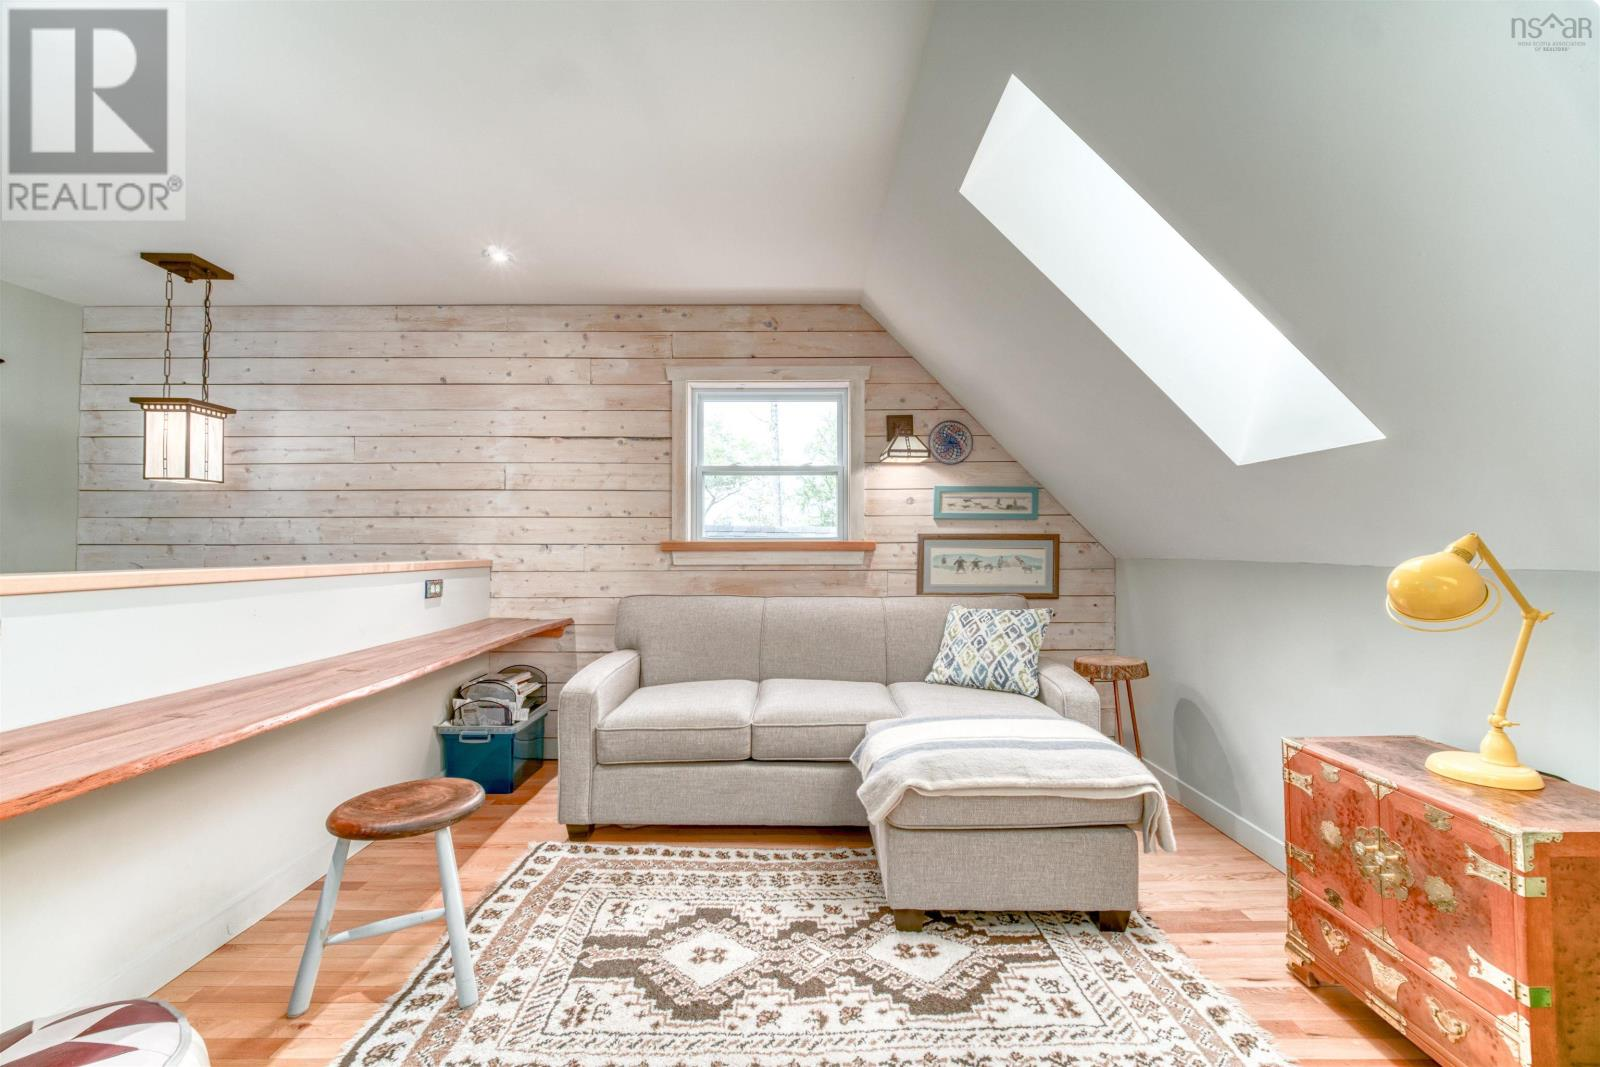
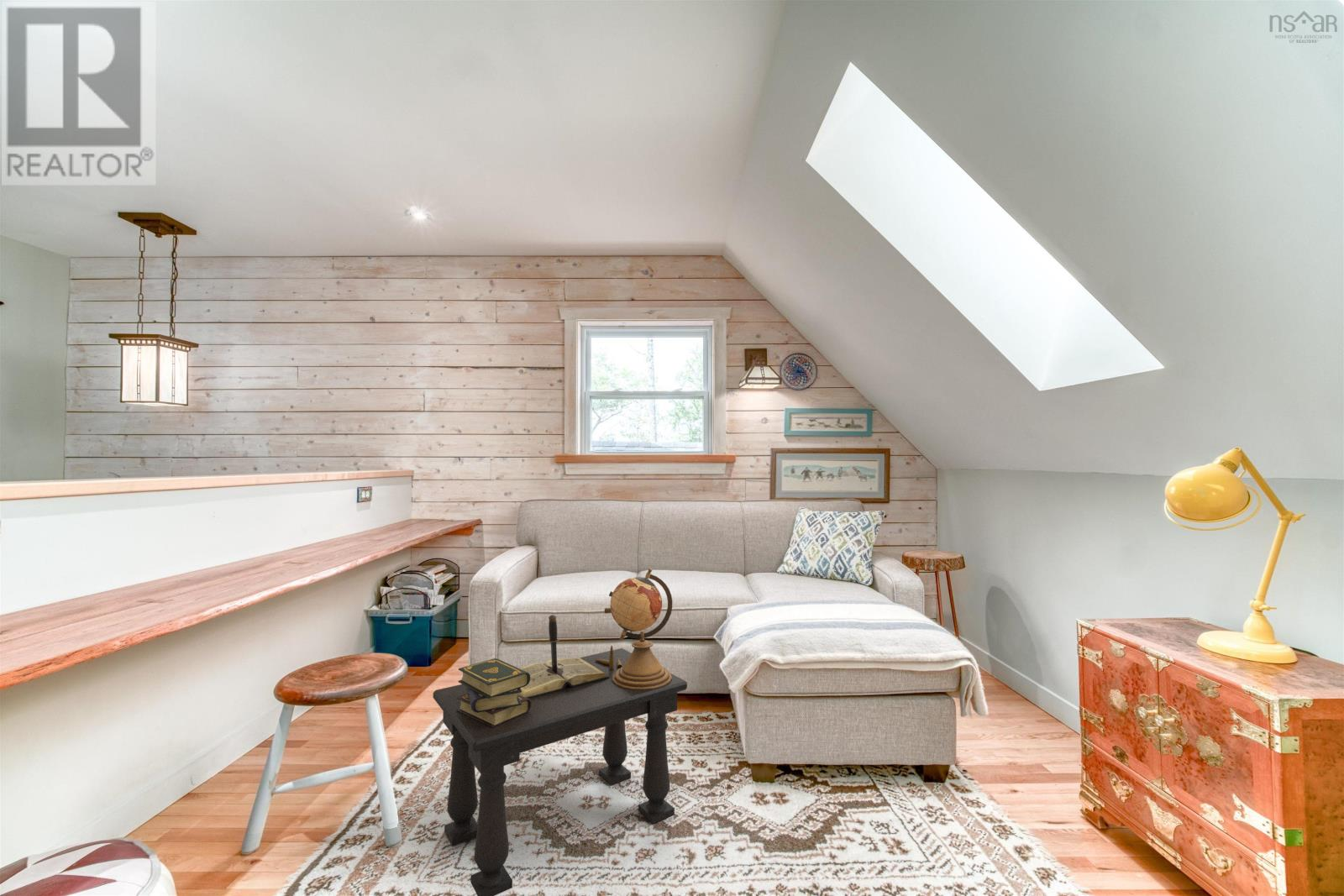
+ side table (563, 697)
